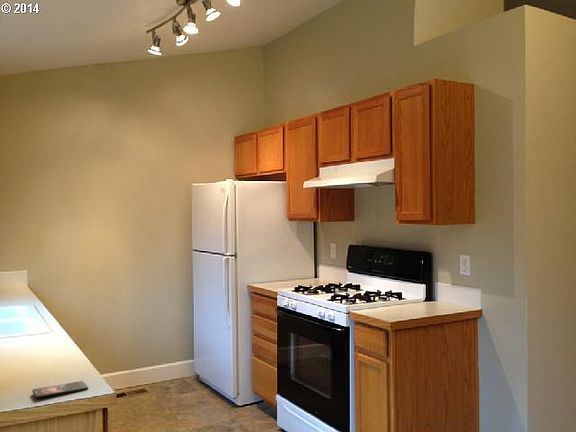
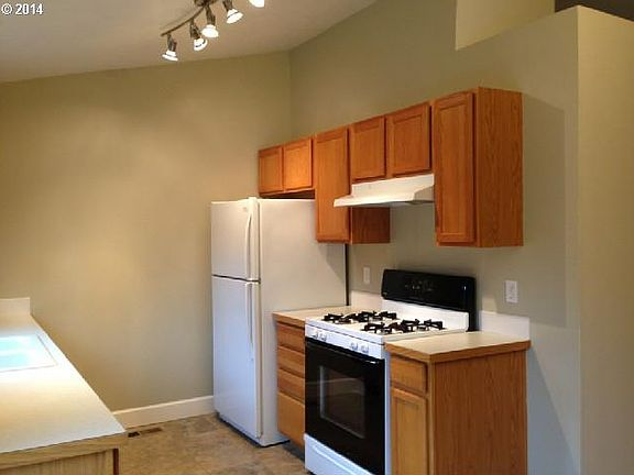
- smartphone (60, 389)
